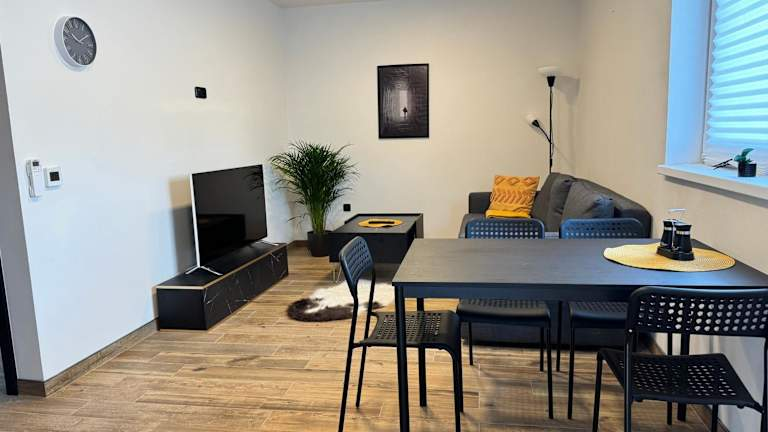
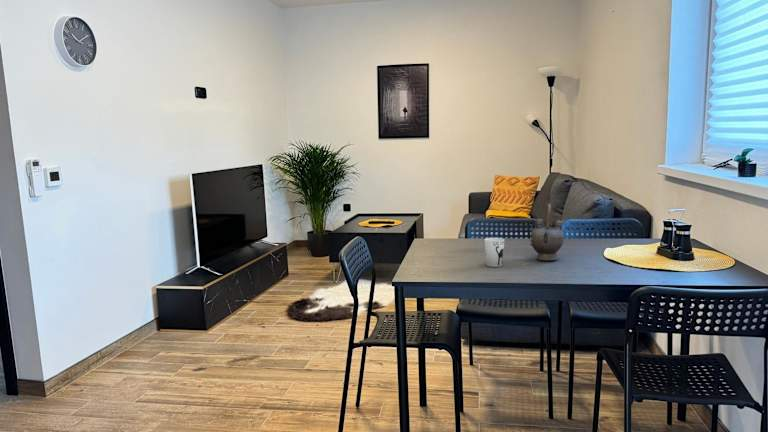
+ cup (494, 252)
+ teapot (546, 232)
